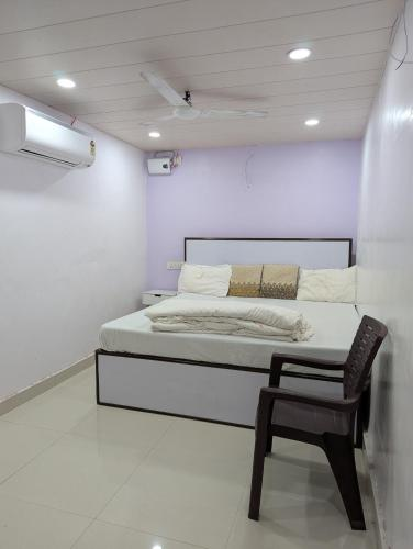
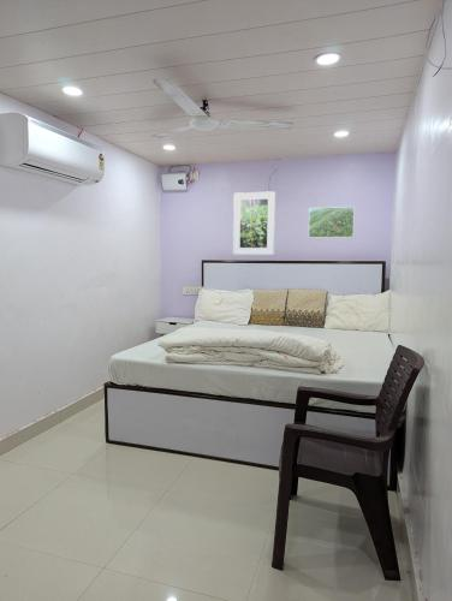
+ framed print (331, 222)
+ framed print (254, 224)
